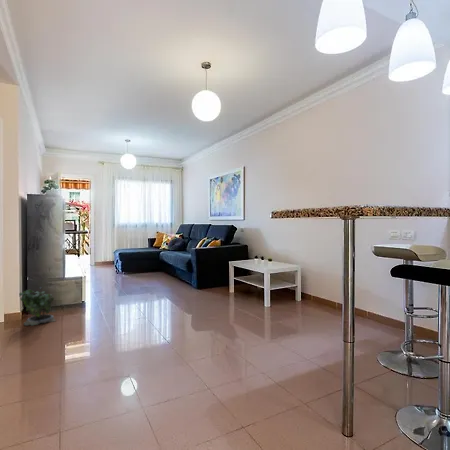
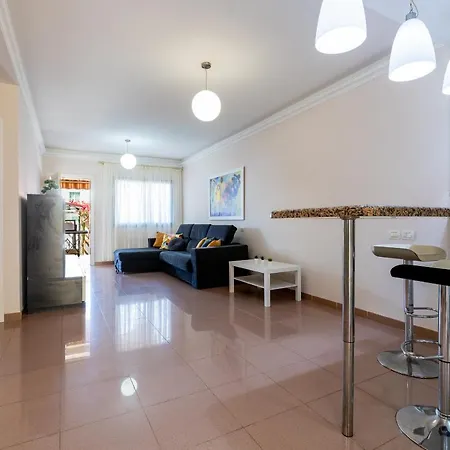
- potted plant (37, 304)
